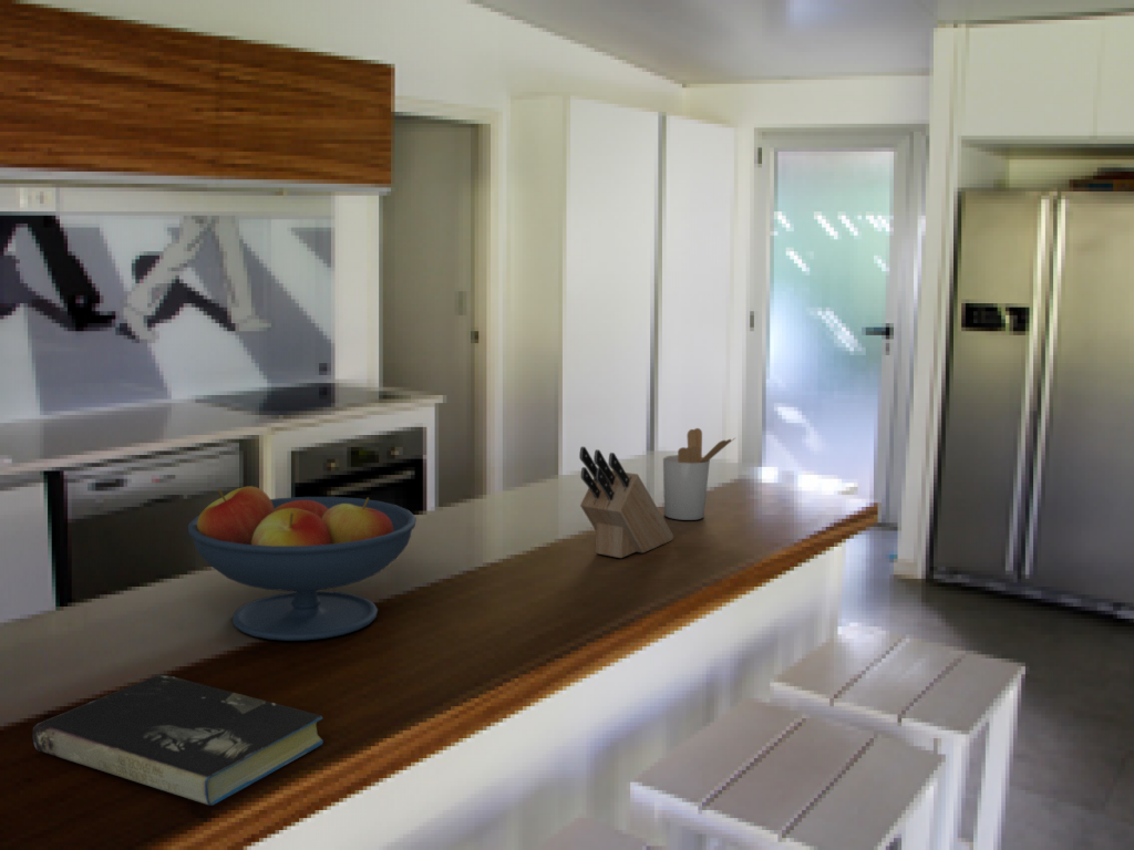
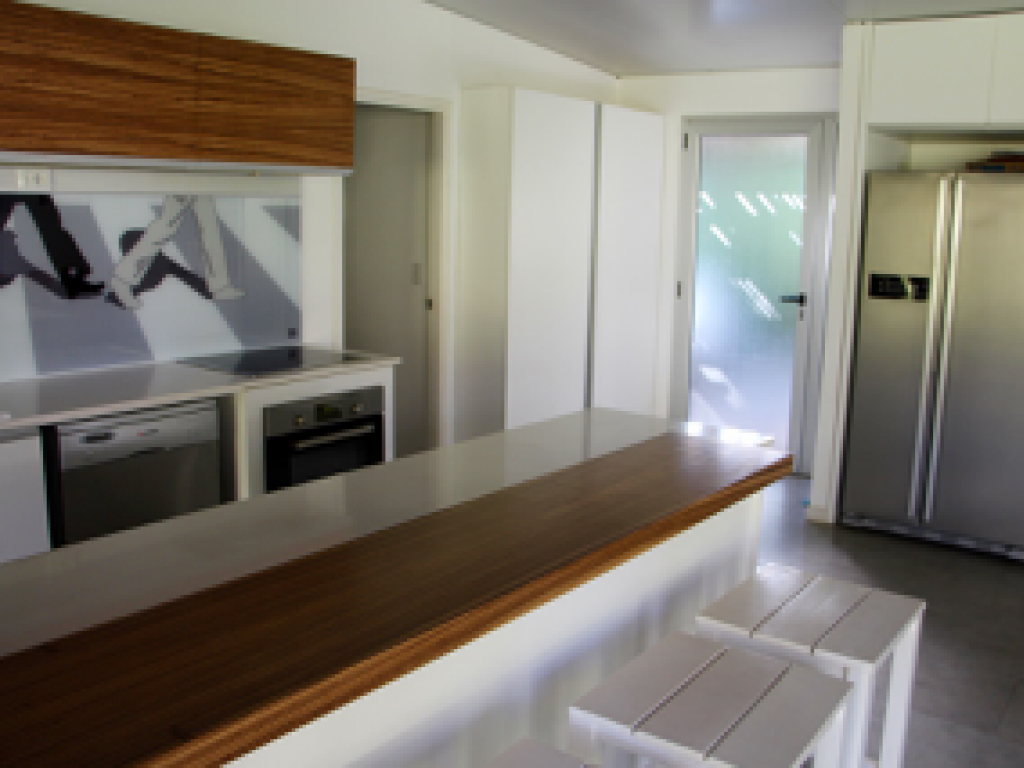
- fruit bowl (305, 551)
- knife block (625, 496)
- utensil holder (698, 474)
- book (181, 733)
